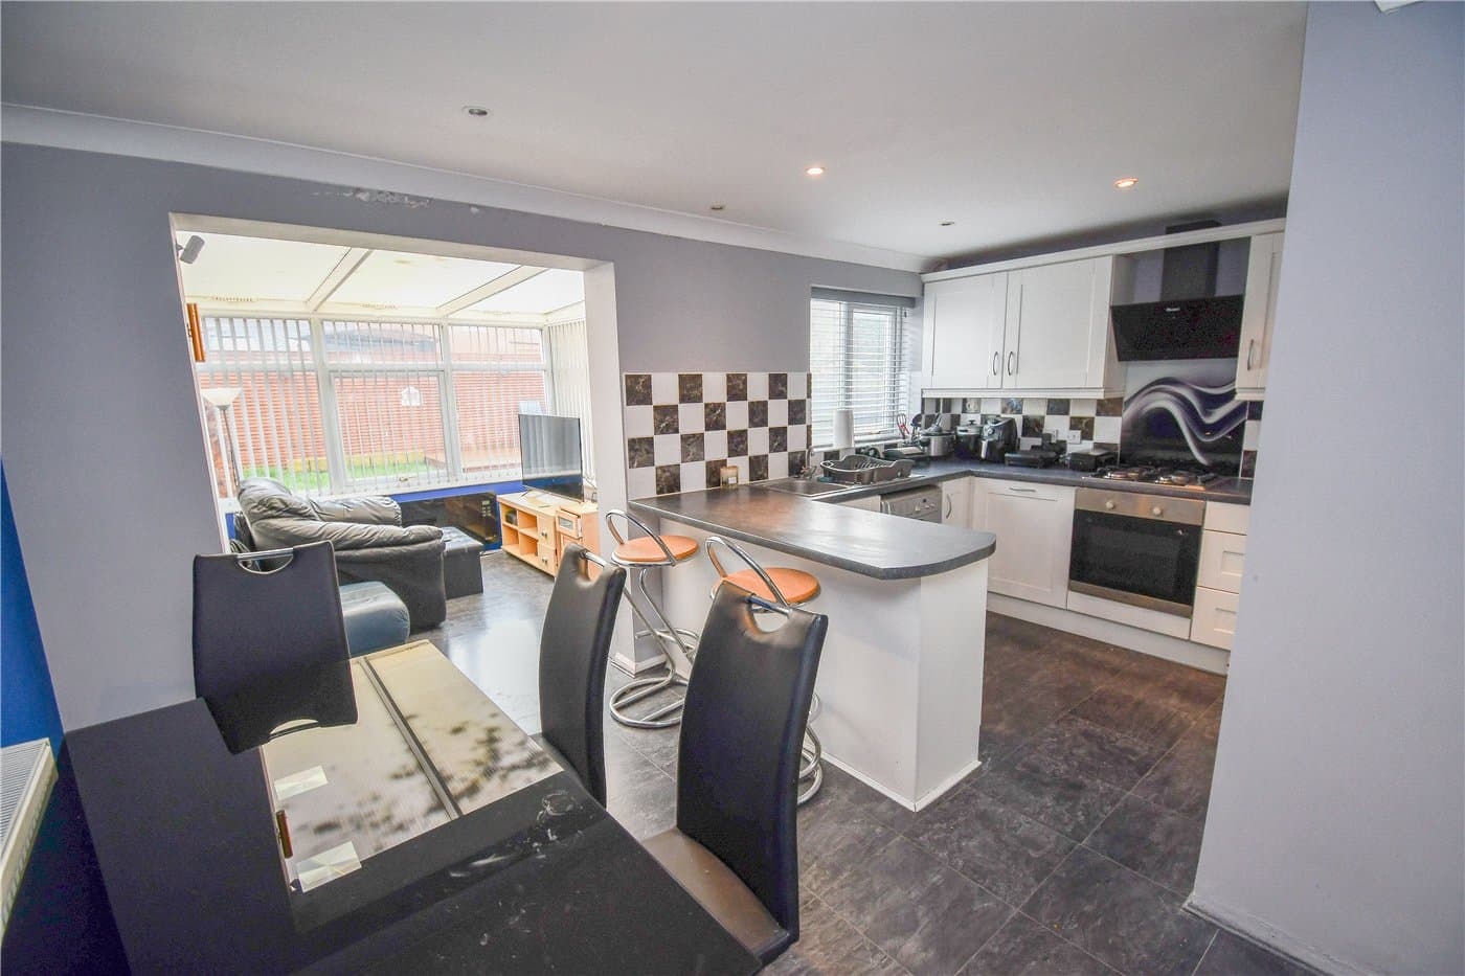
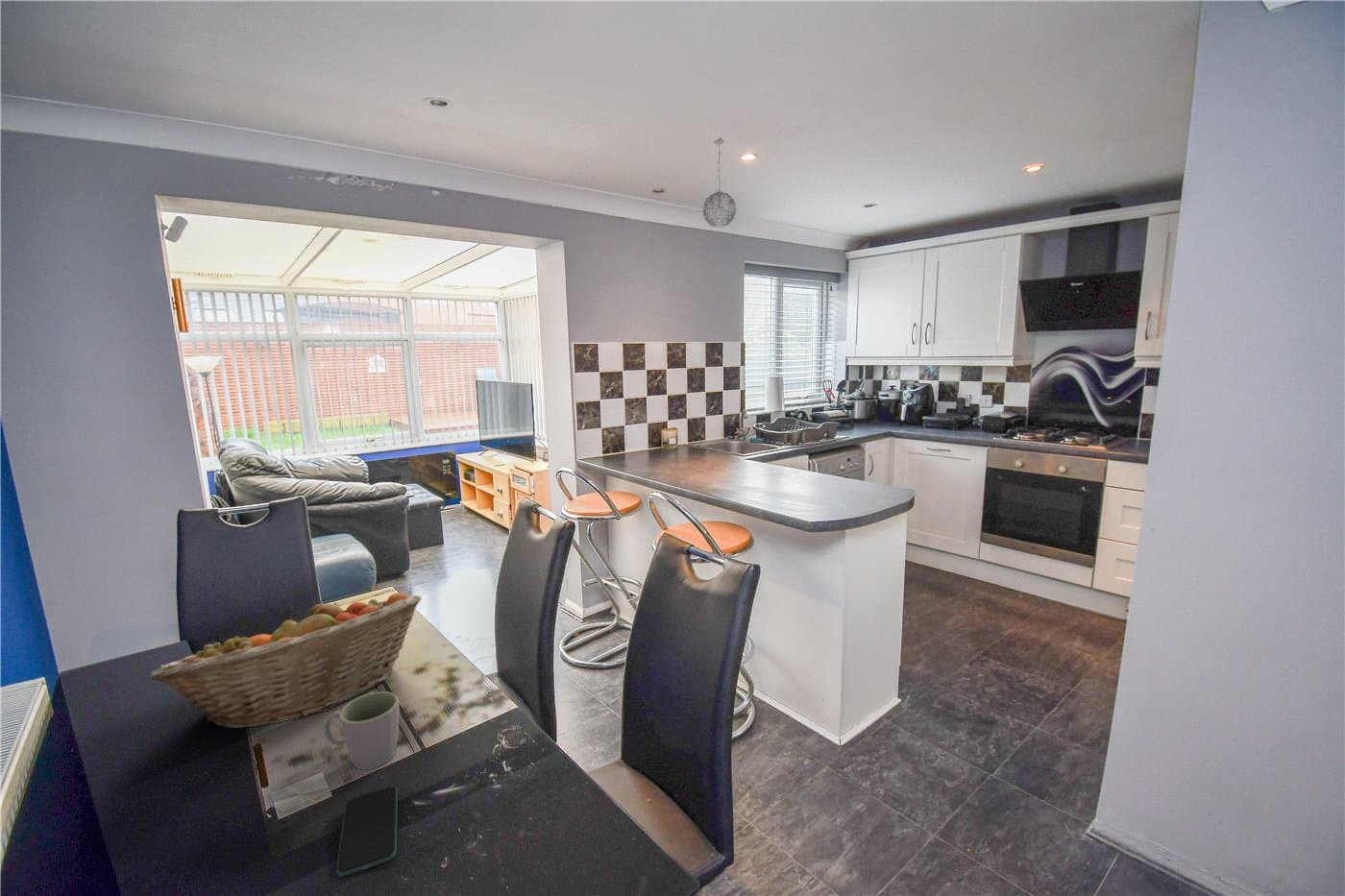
+ fruit basket (304, 647)
+ pendant light (719, 182)
+ smartphone (369, 827)
+ mug (361, 732)
